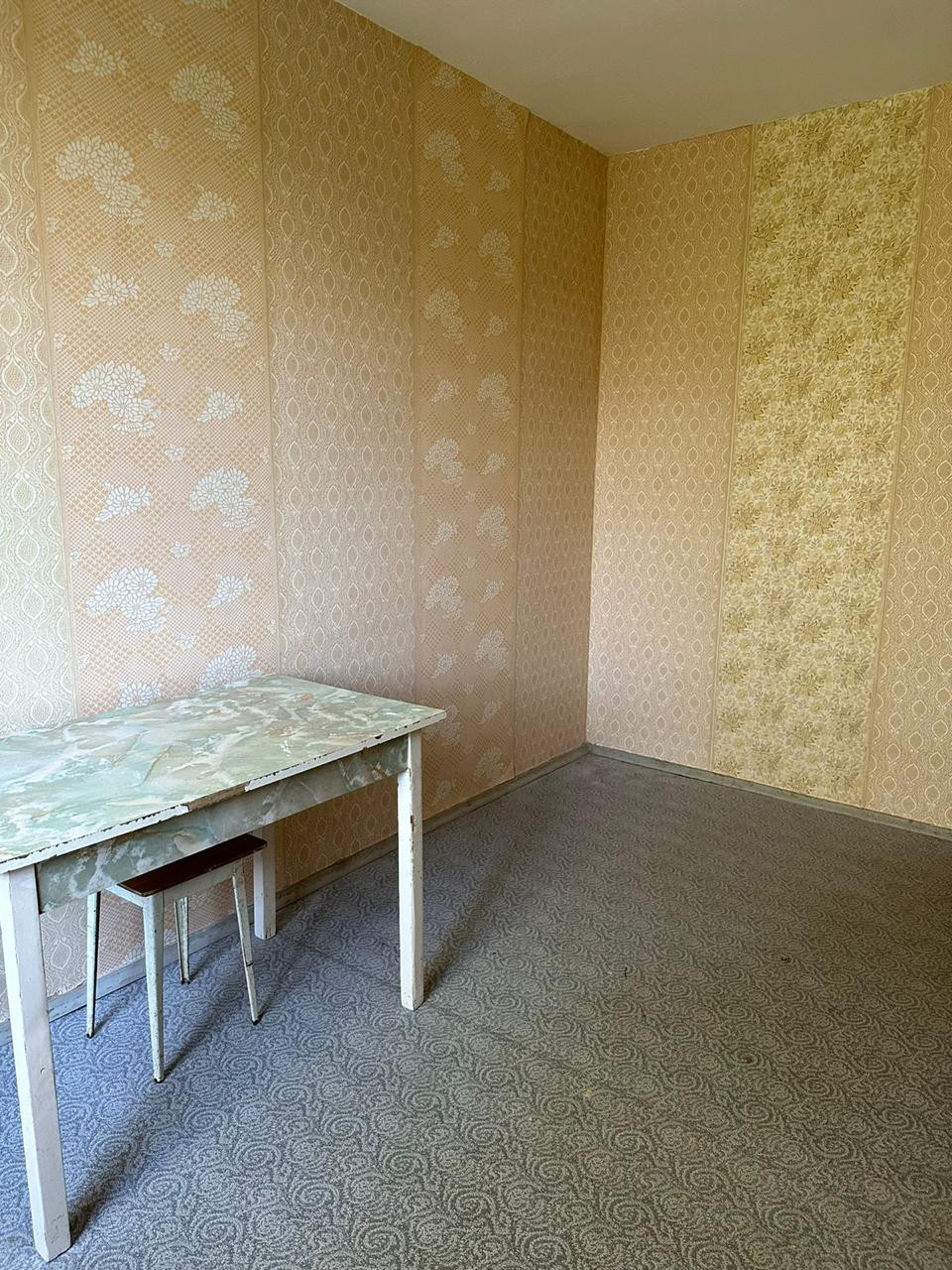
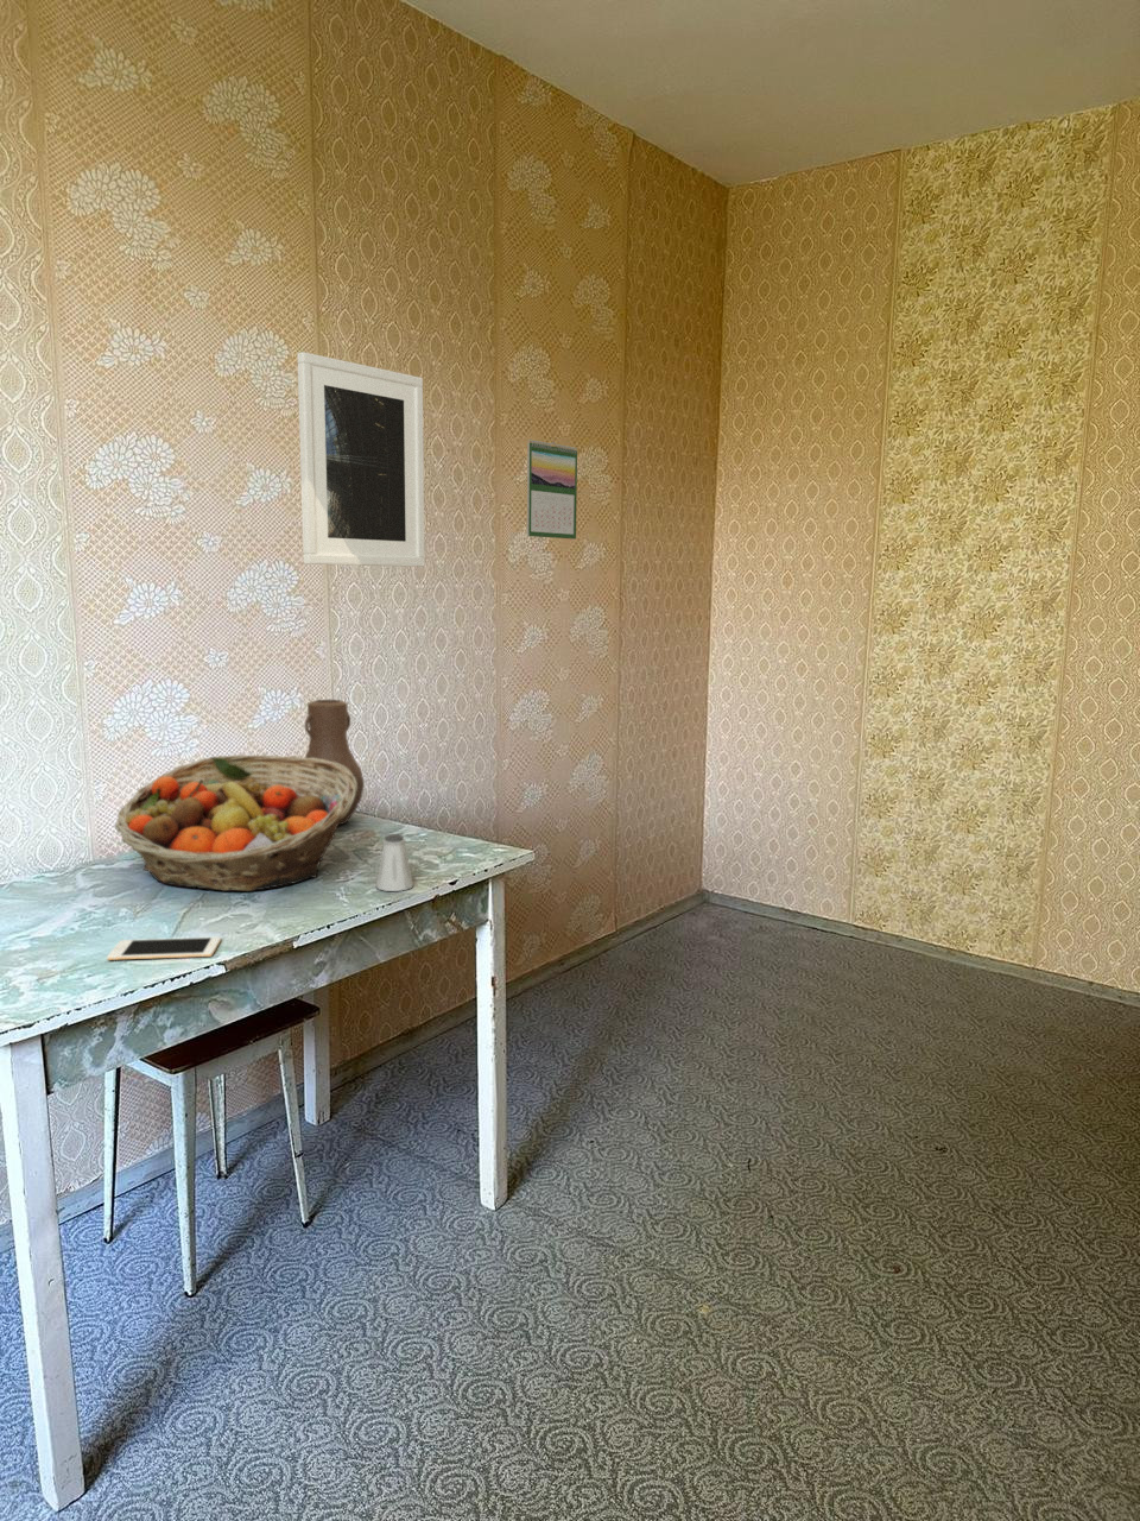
+ saltshaker (394, 860)
+ cell phone (165, 949)
+ vase (329, 760)
+ fruit basket (238, 819)
+ calendar (552, 490)
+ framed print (364, 467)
